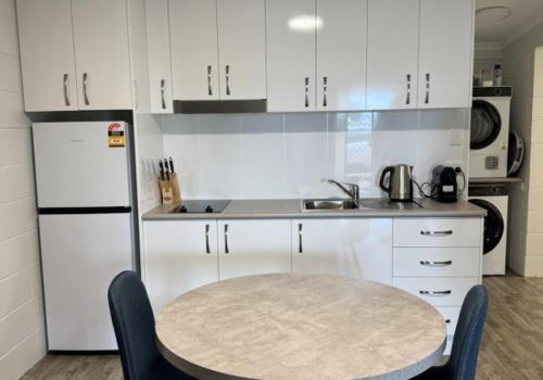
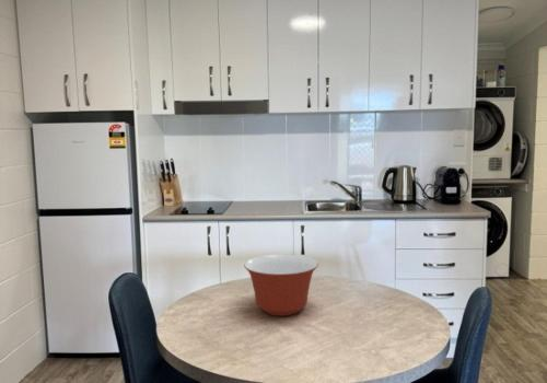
+ mixing bowl (281, 286)
